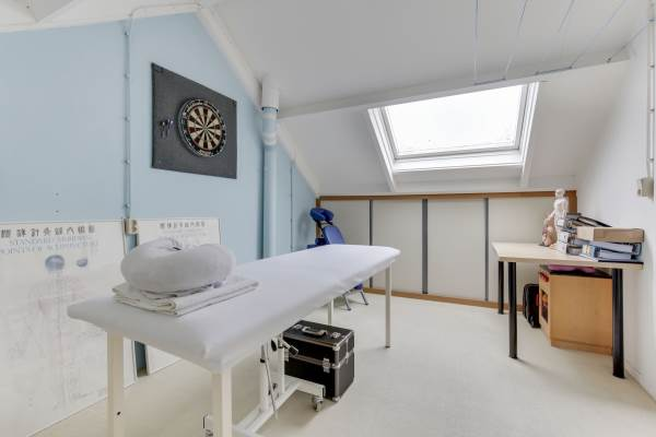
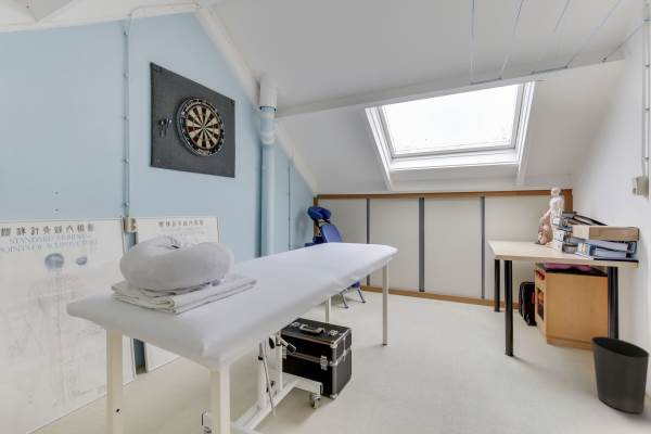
+ waste basket (618, 373)
